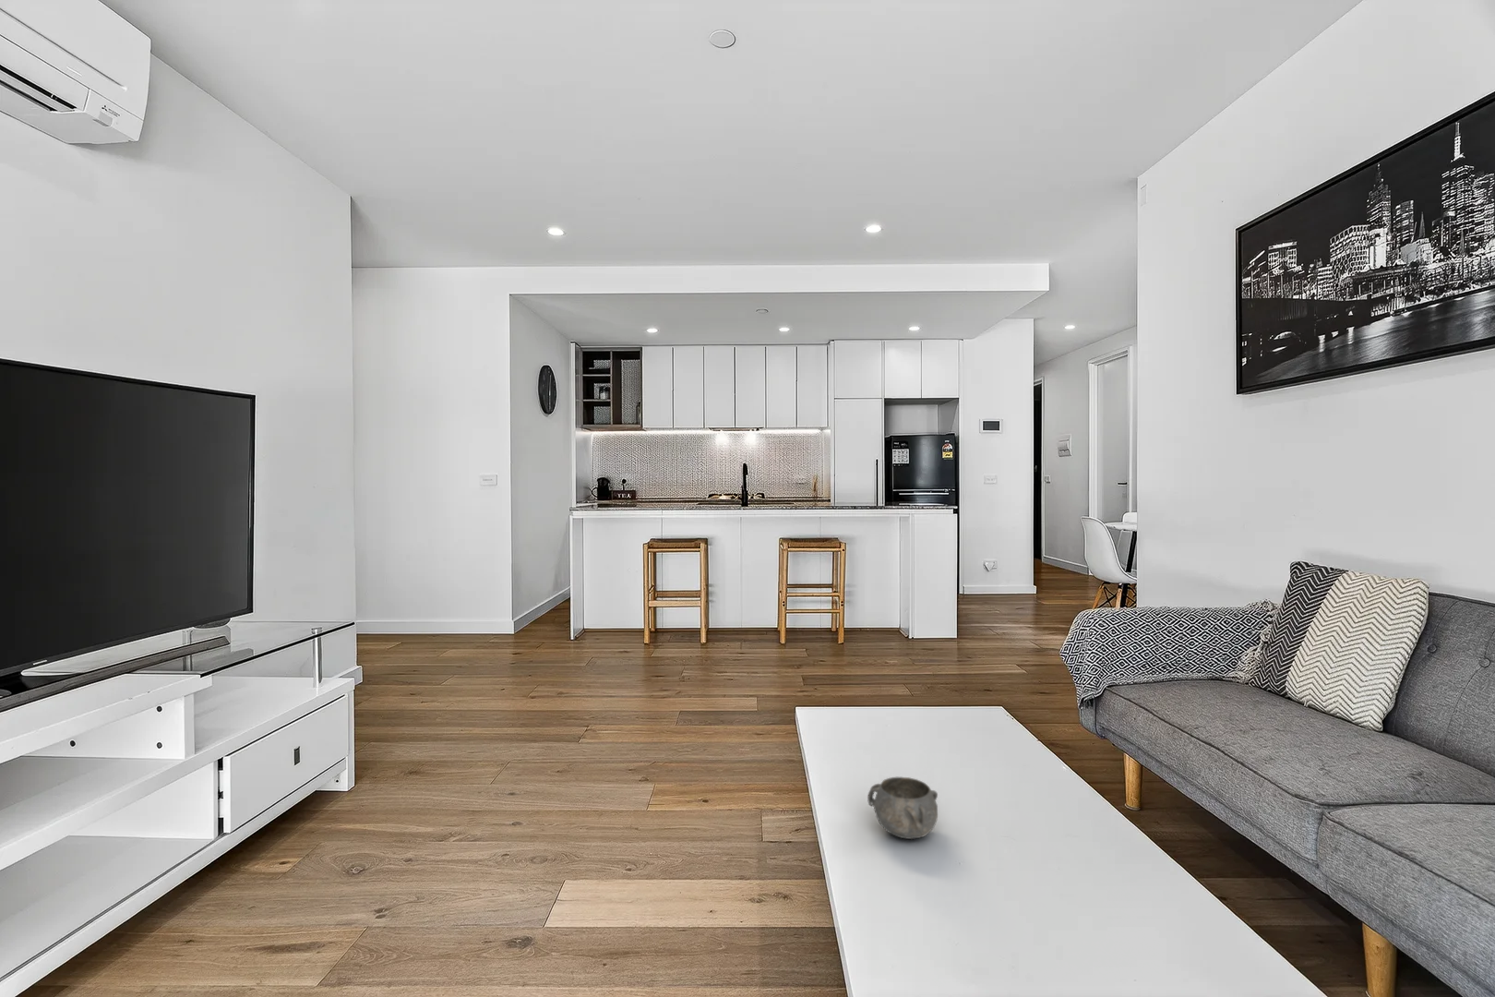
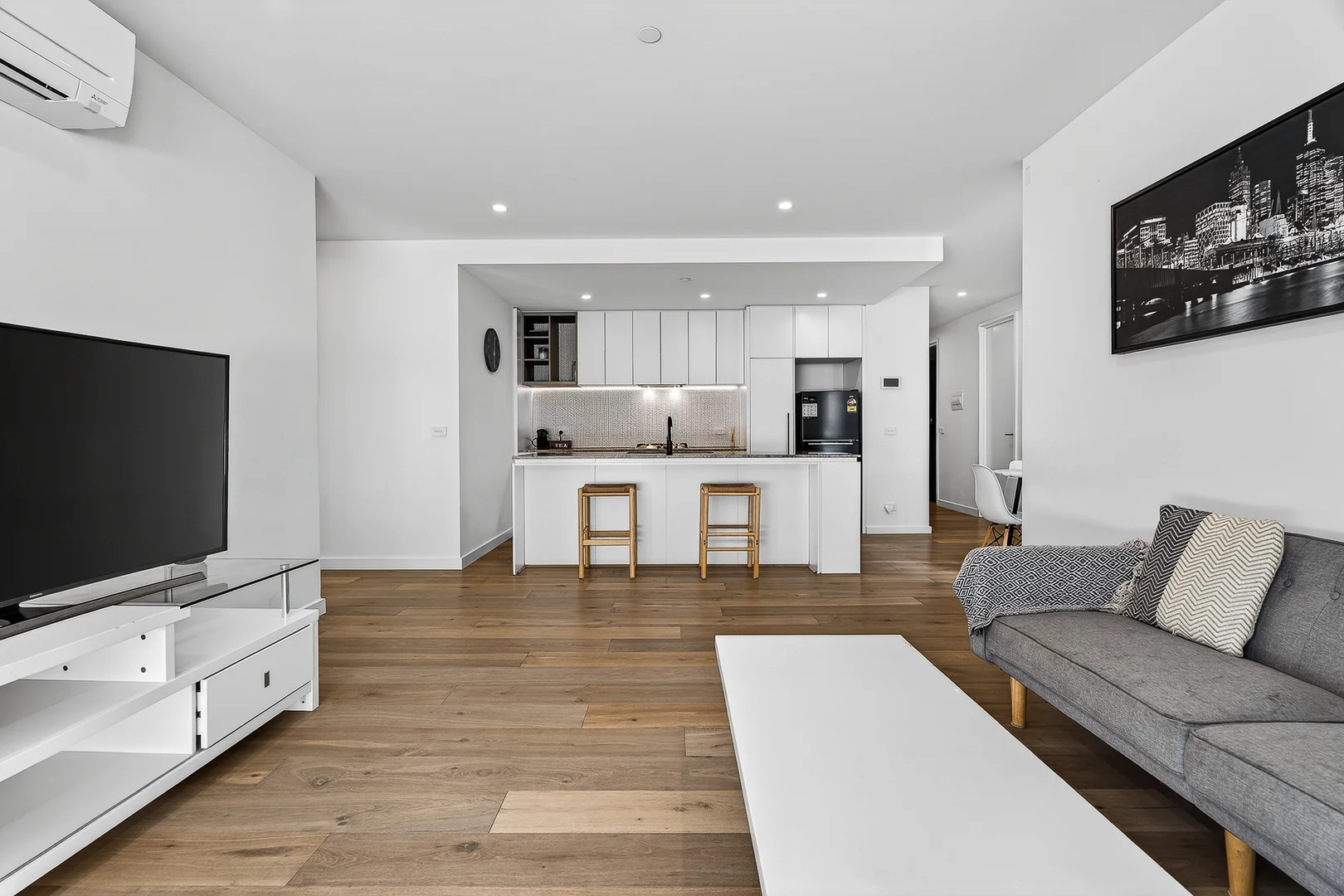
- decorative bowl (910, 810)
